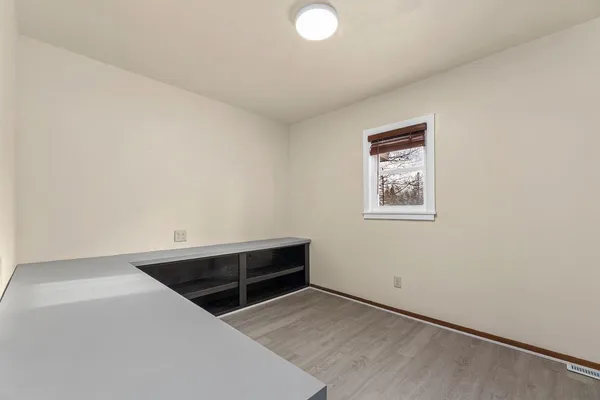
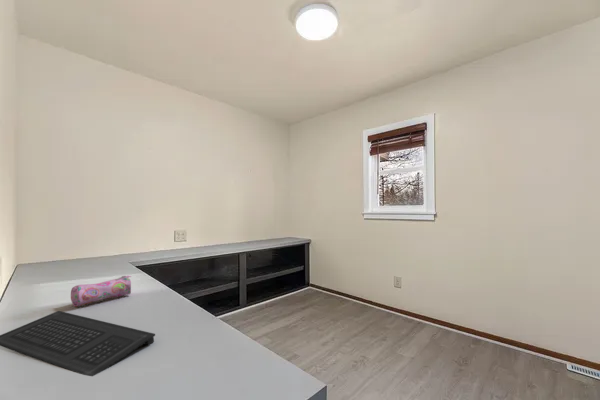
+ keyboard (71, 337)
+ pencil case (103, 289)
